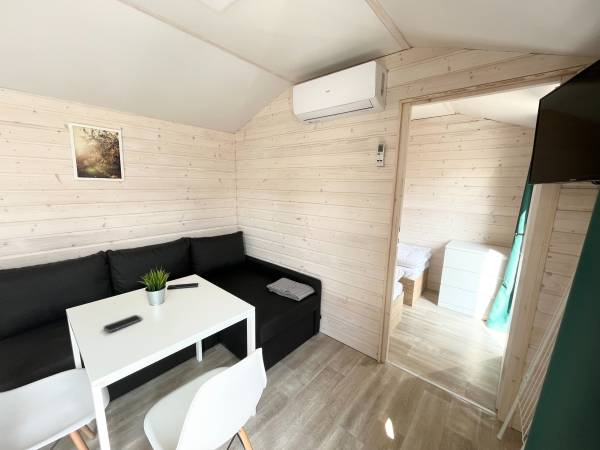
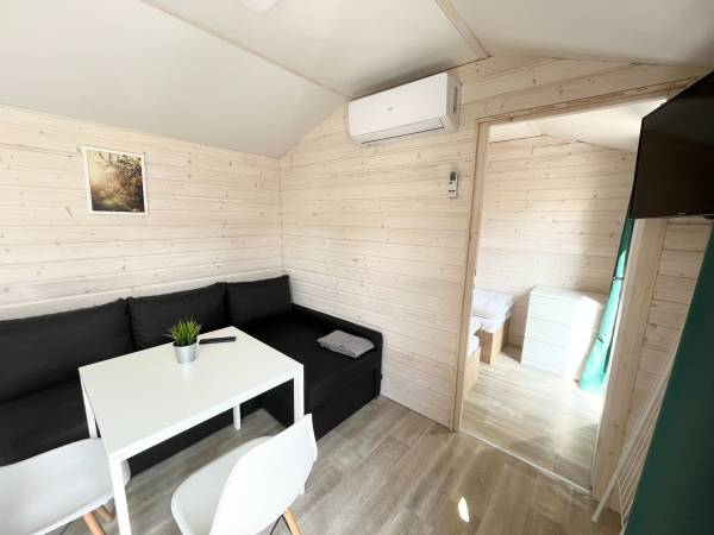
- smartphone (123, 323)
